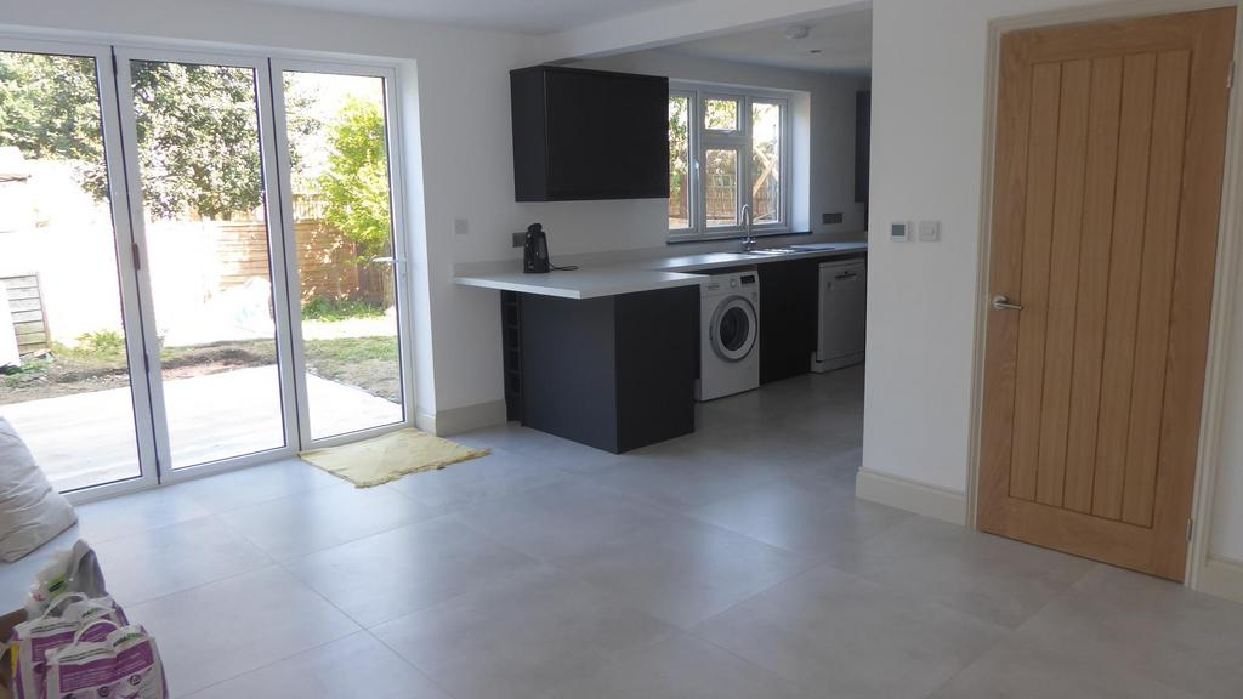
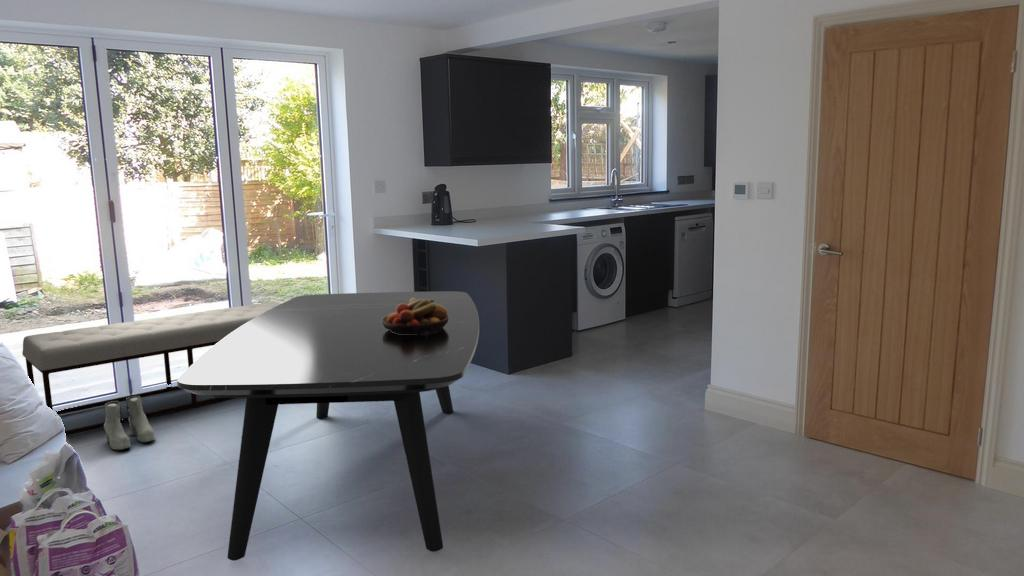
+ bench (176, 351)
+ dining table (362, 398)
+ boots (129, 421)
+ fruit bowl (414, 314)
